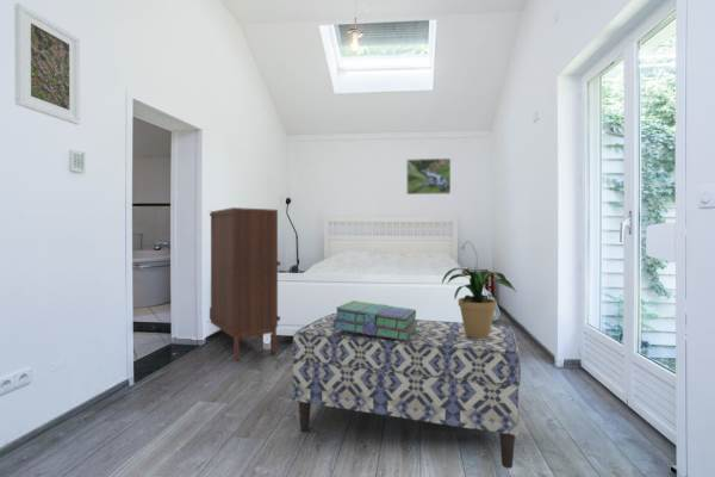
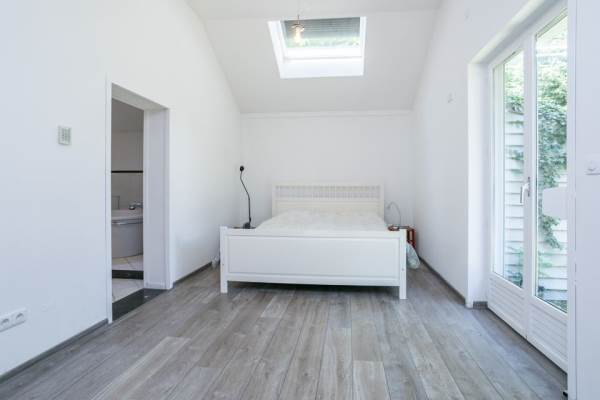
- bench (405, 377)
- potted plant (477, 301)
- shoe cabinet (237, 277)
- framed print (428, 176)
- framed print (50, 68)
- stack of books (375, 321)
